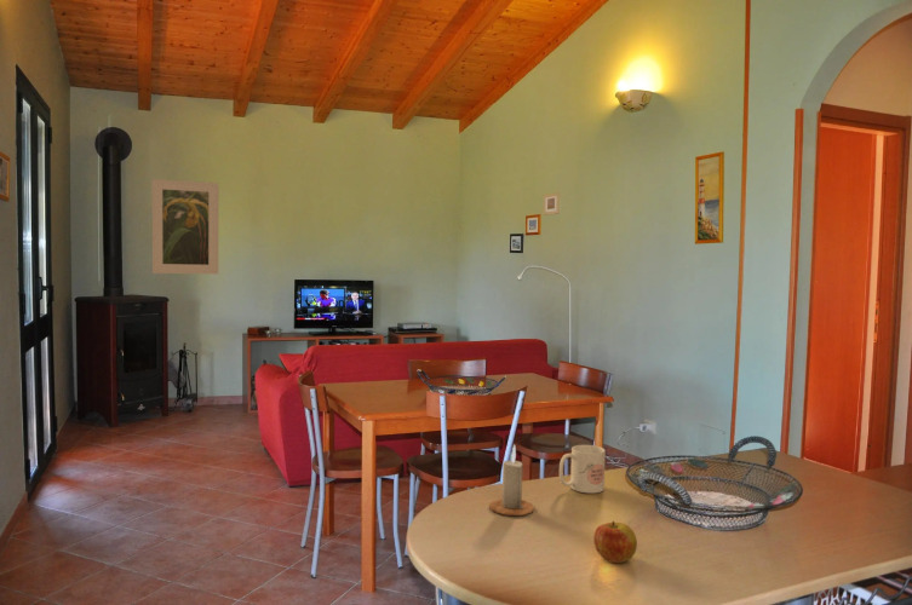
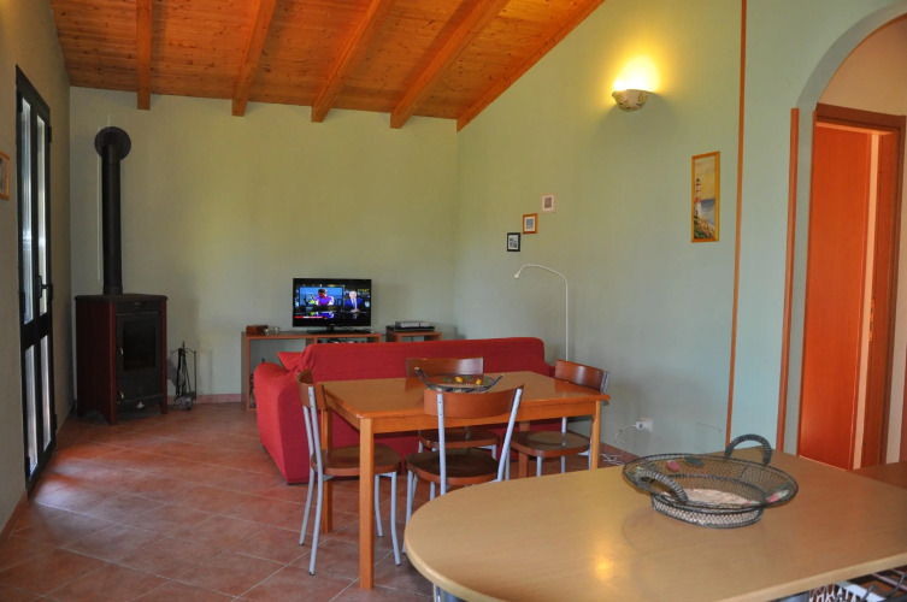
- candle (512, 476)
- apple (615, 540)
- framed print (185, 227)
- mug (581, 468)
